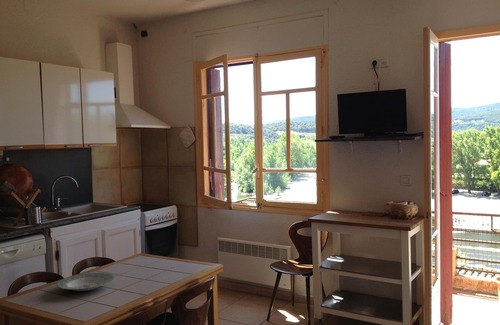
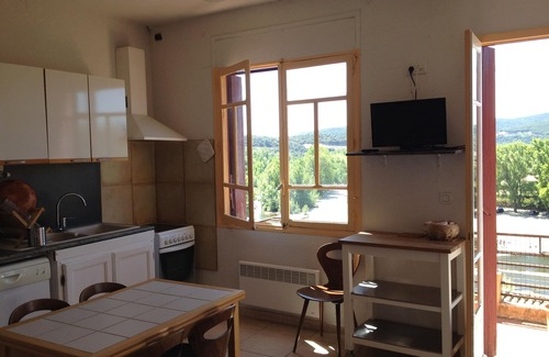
- plate (86, 283)
